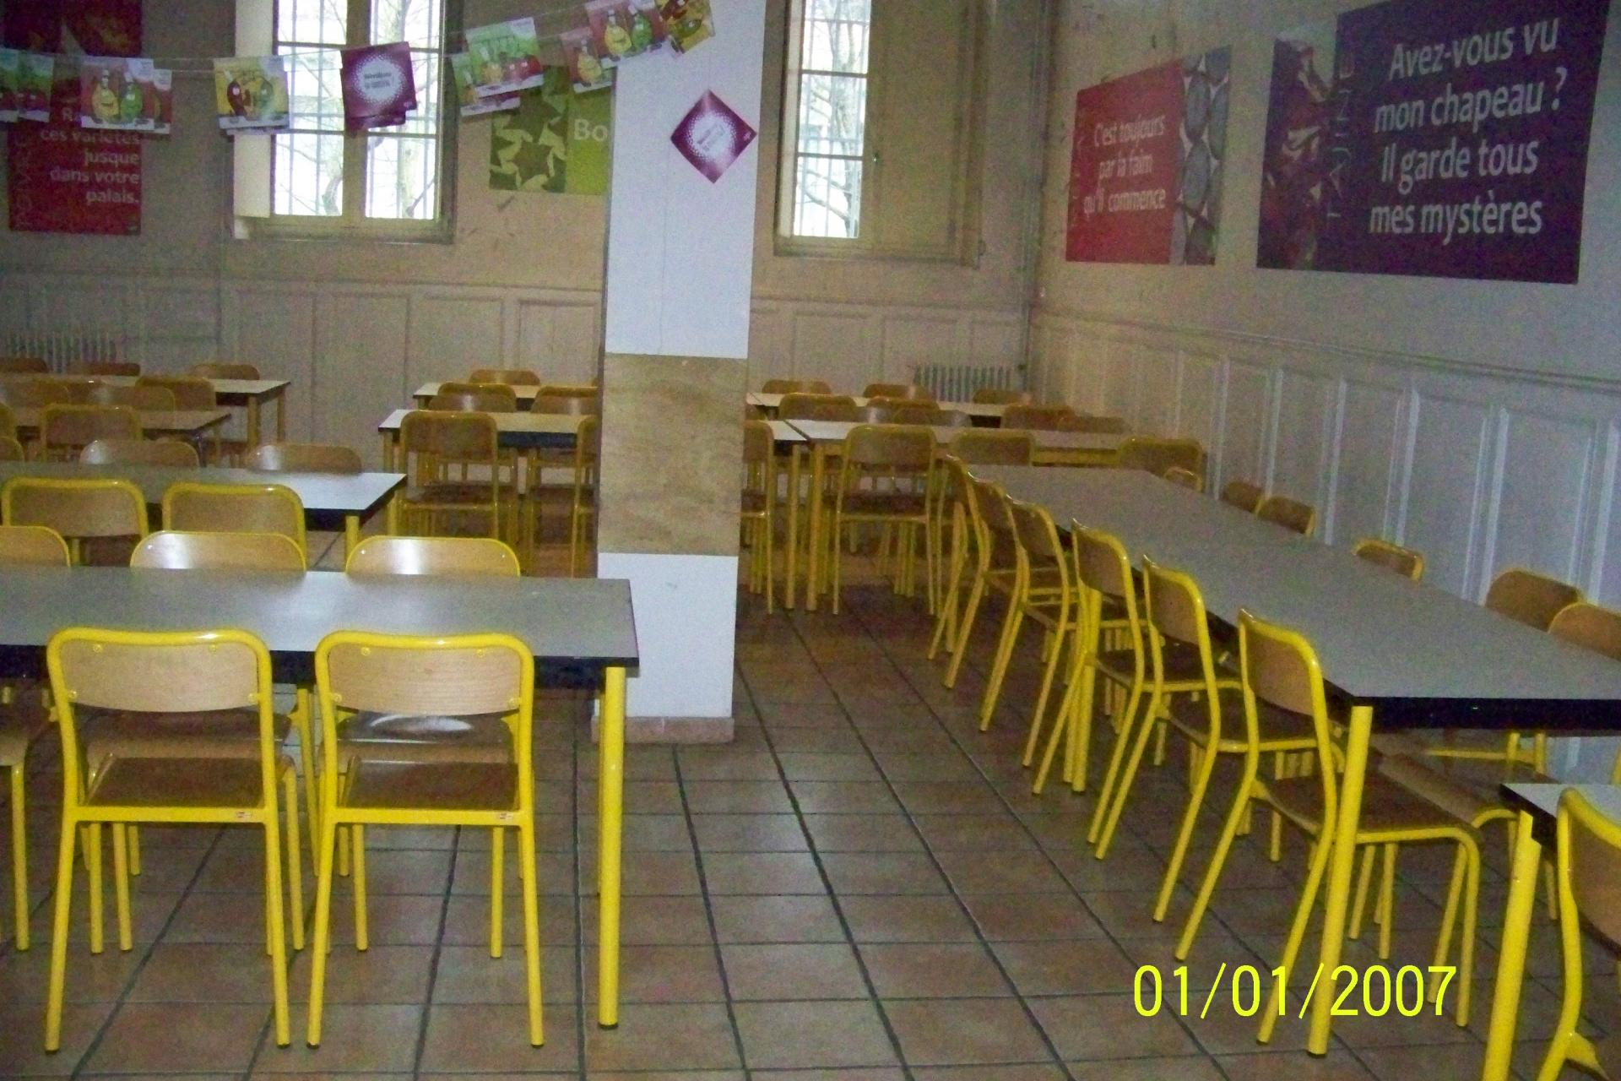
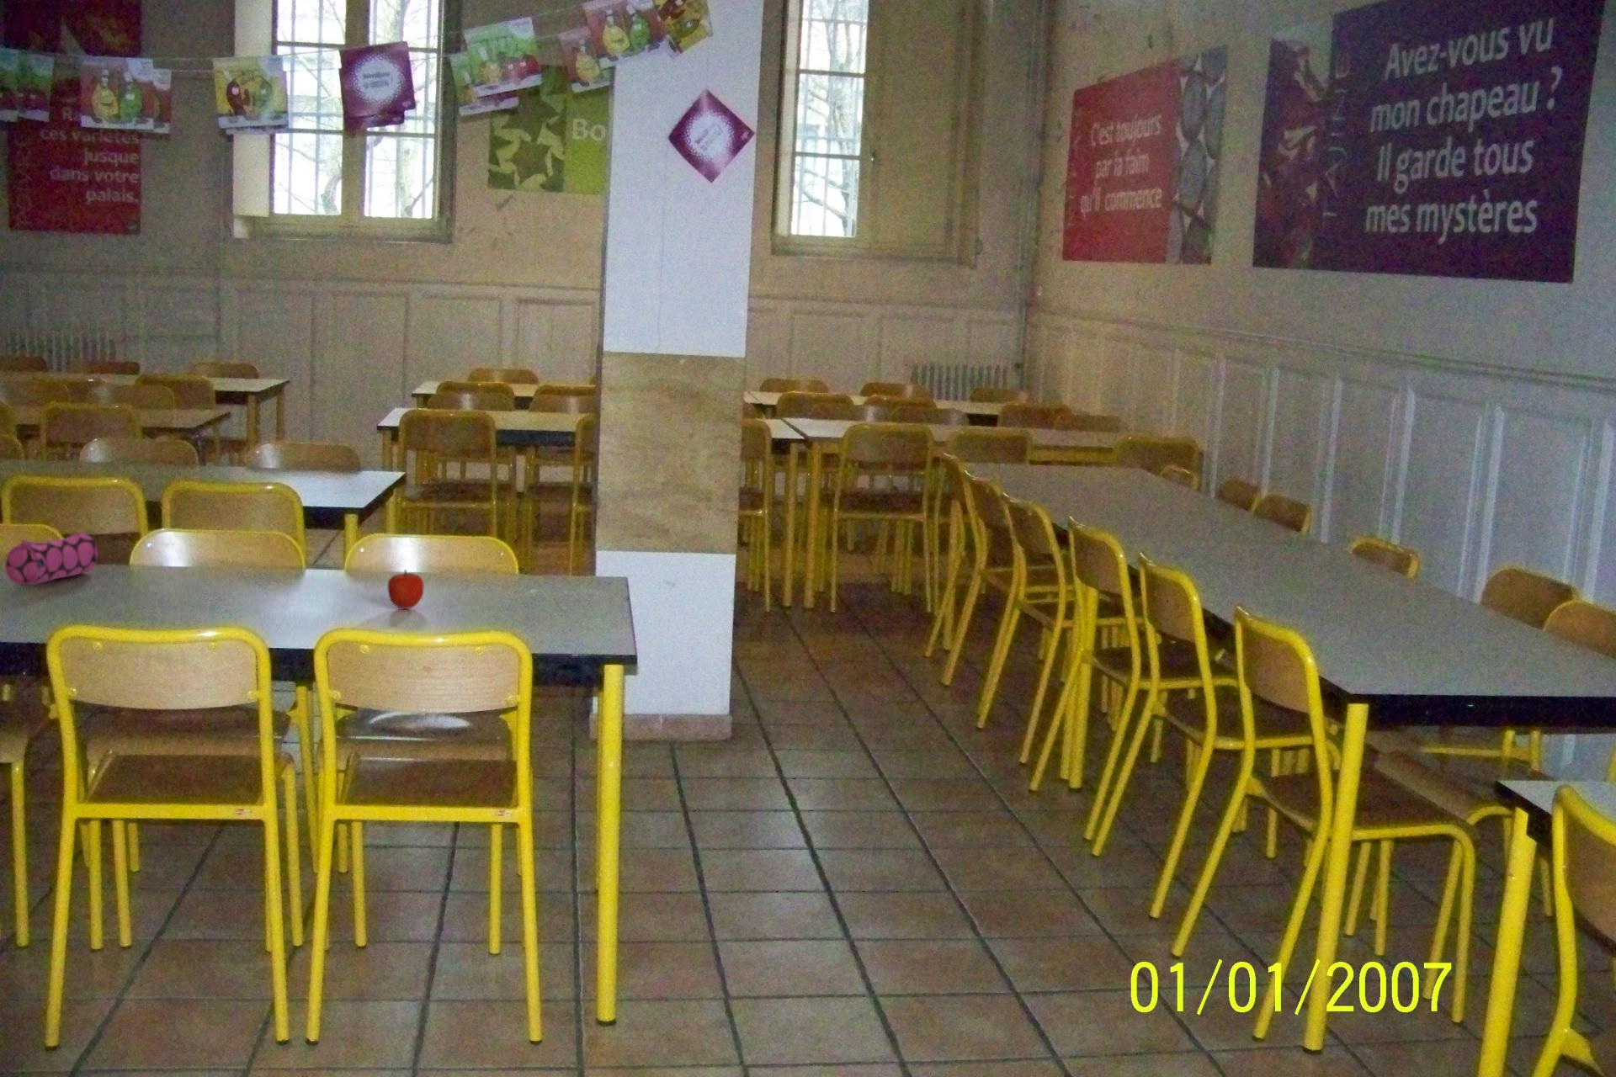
+ pencil case (54, 557)
+ fruit (405, 589)
